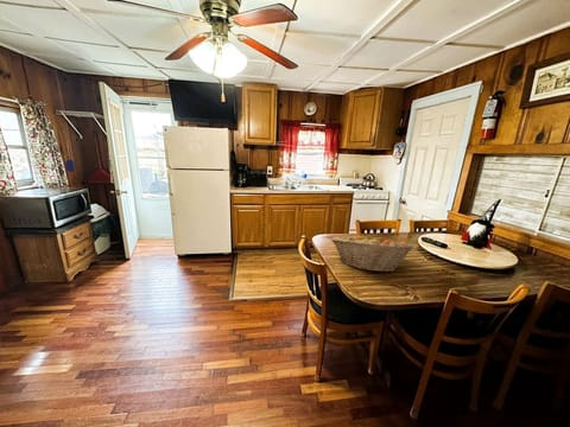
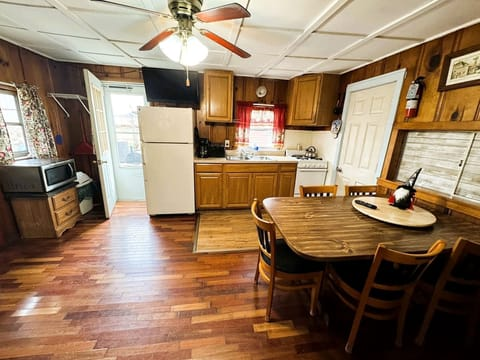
- fruit basket (369, 248)
